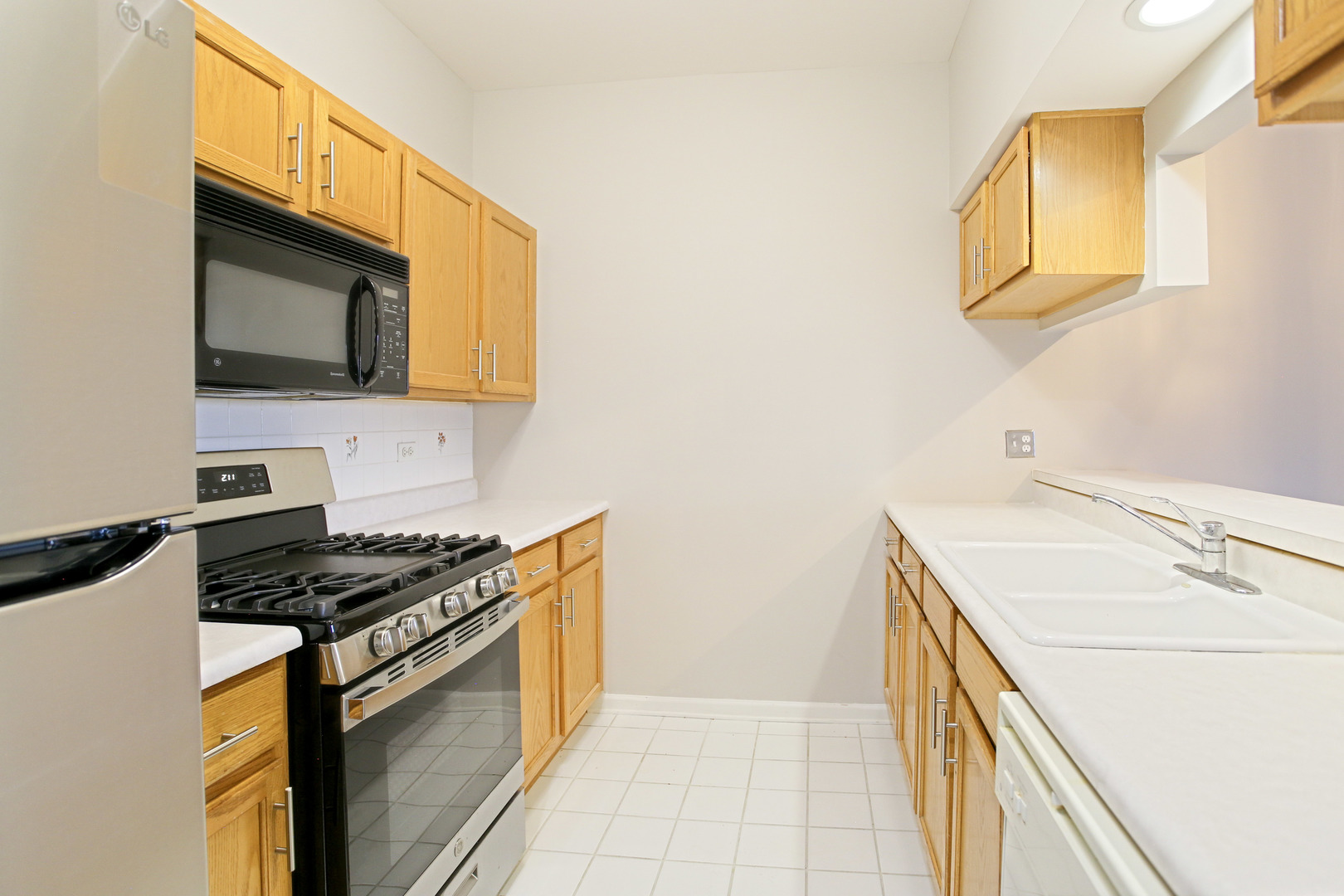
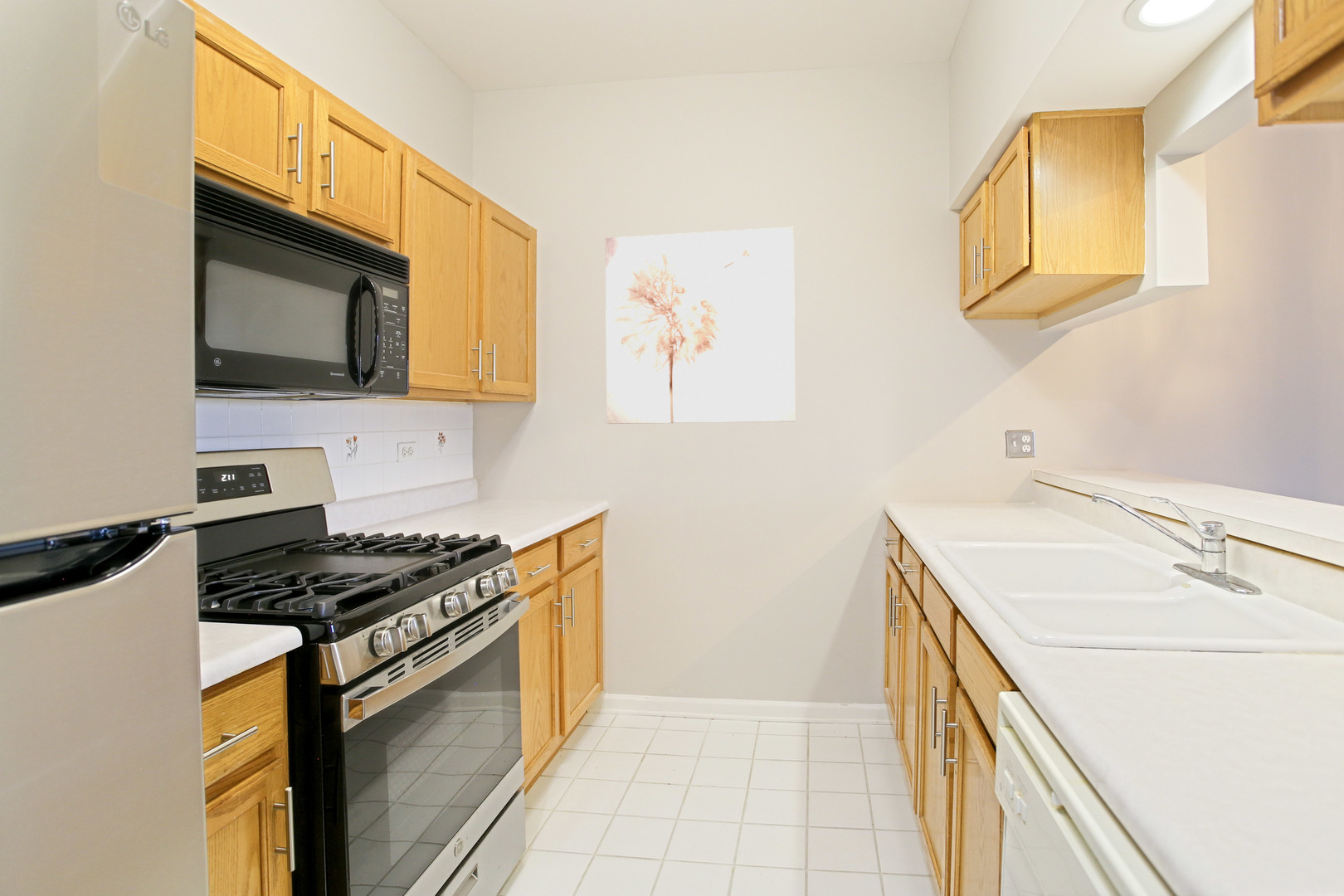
+ wall art (699, 328)
